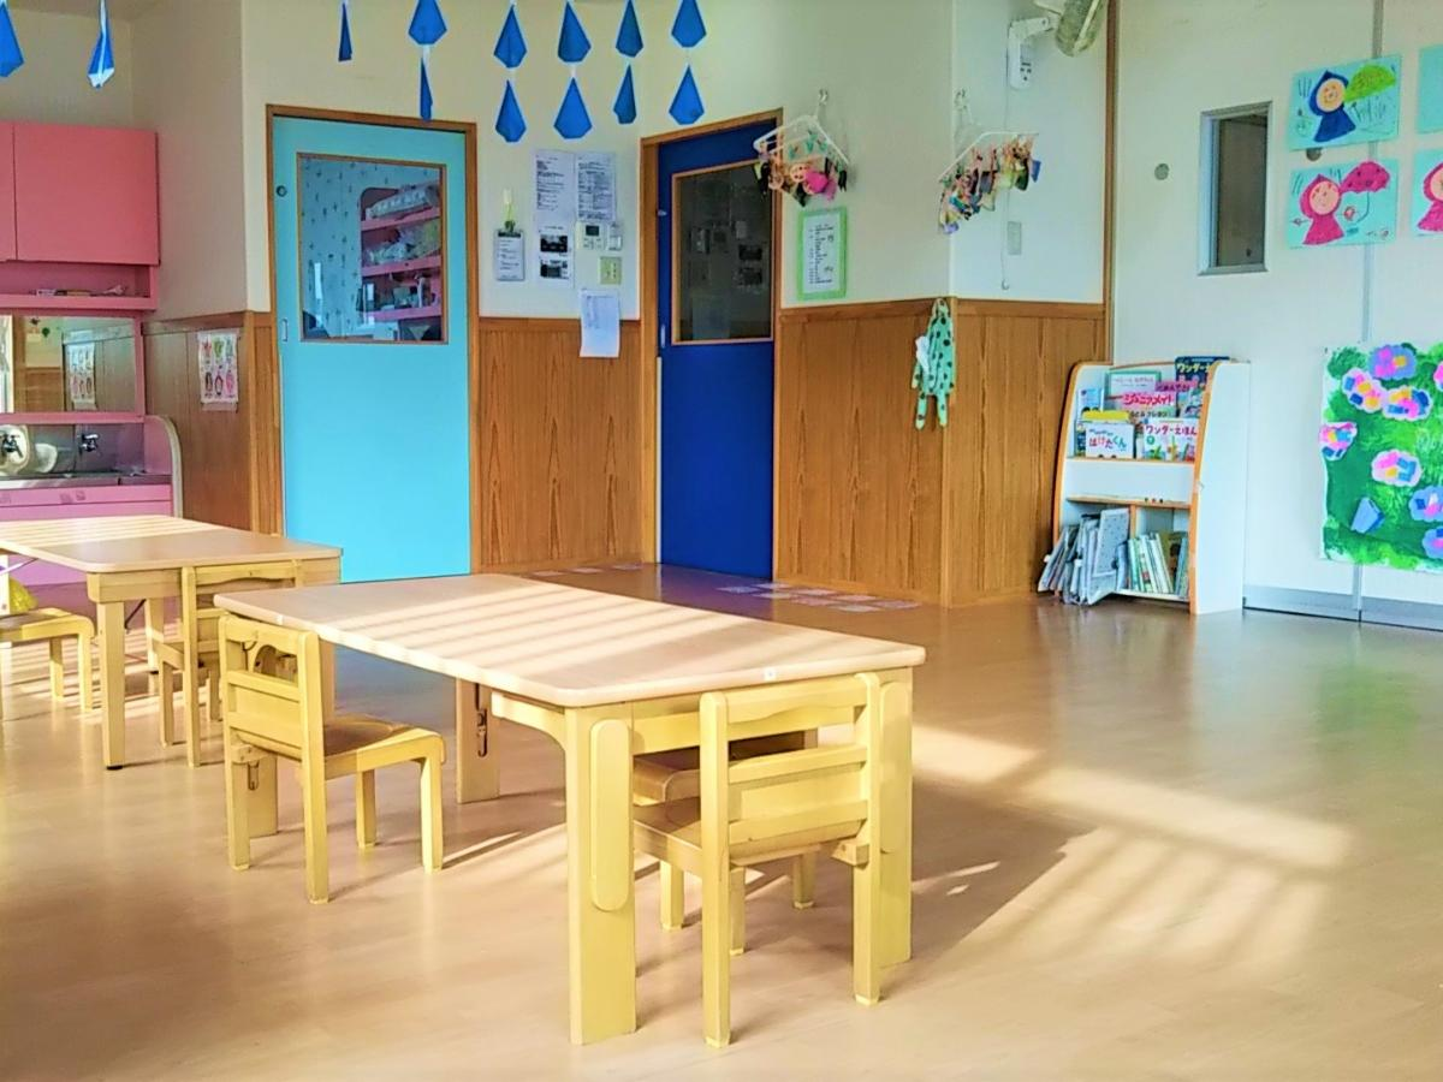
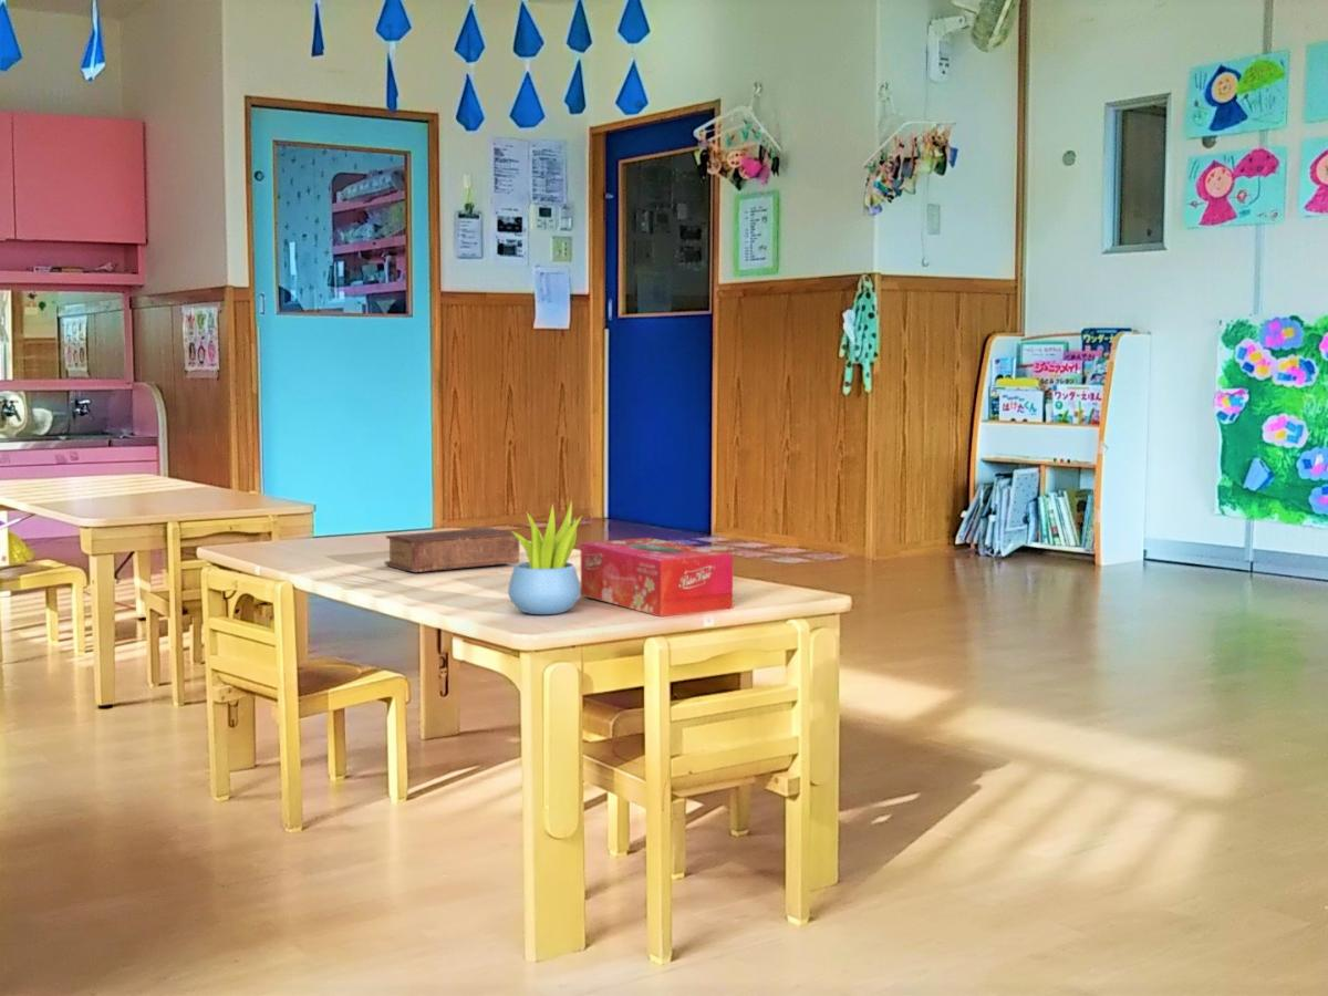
+ book (452, 549)
+ tissue box (654, 574)
+ succulent plant (544, 557)
